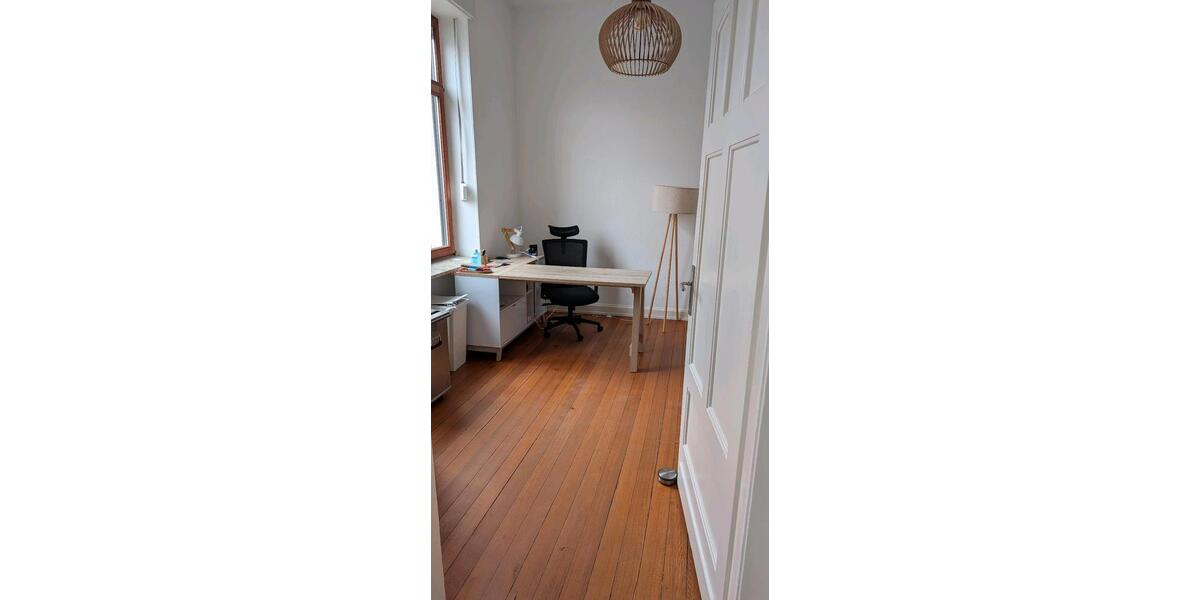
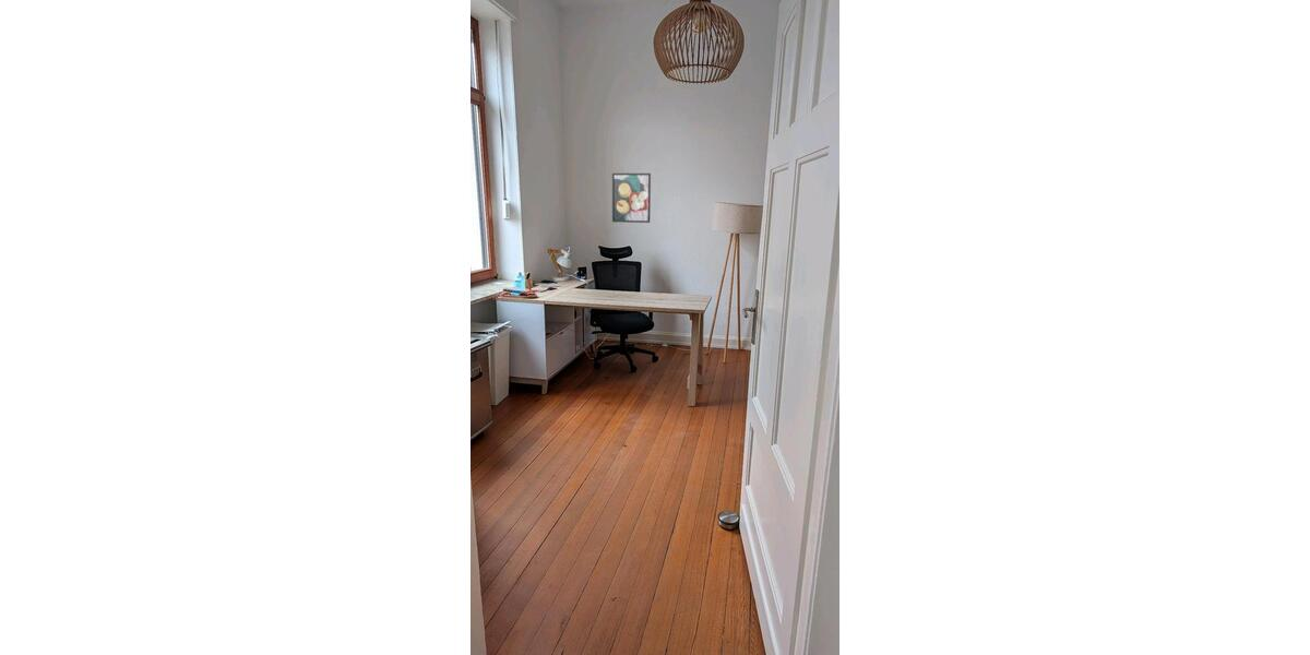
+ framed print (631, 198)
